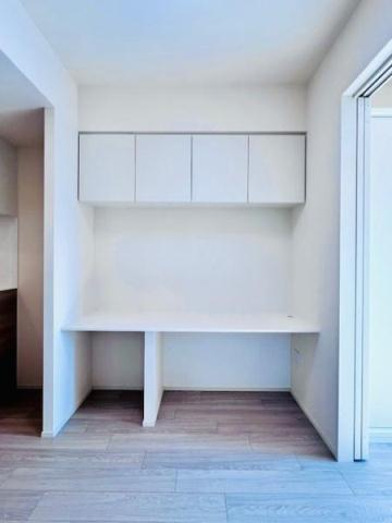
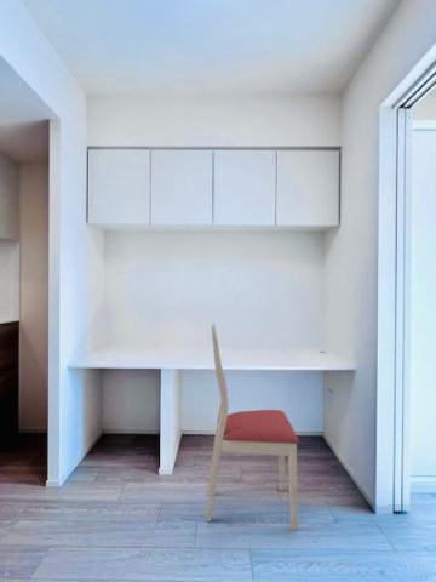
+ chair (249, 416)
